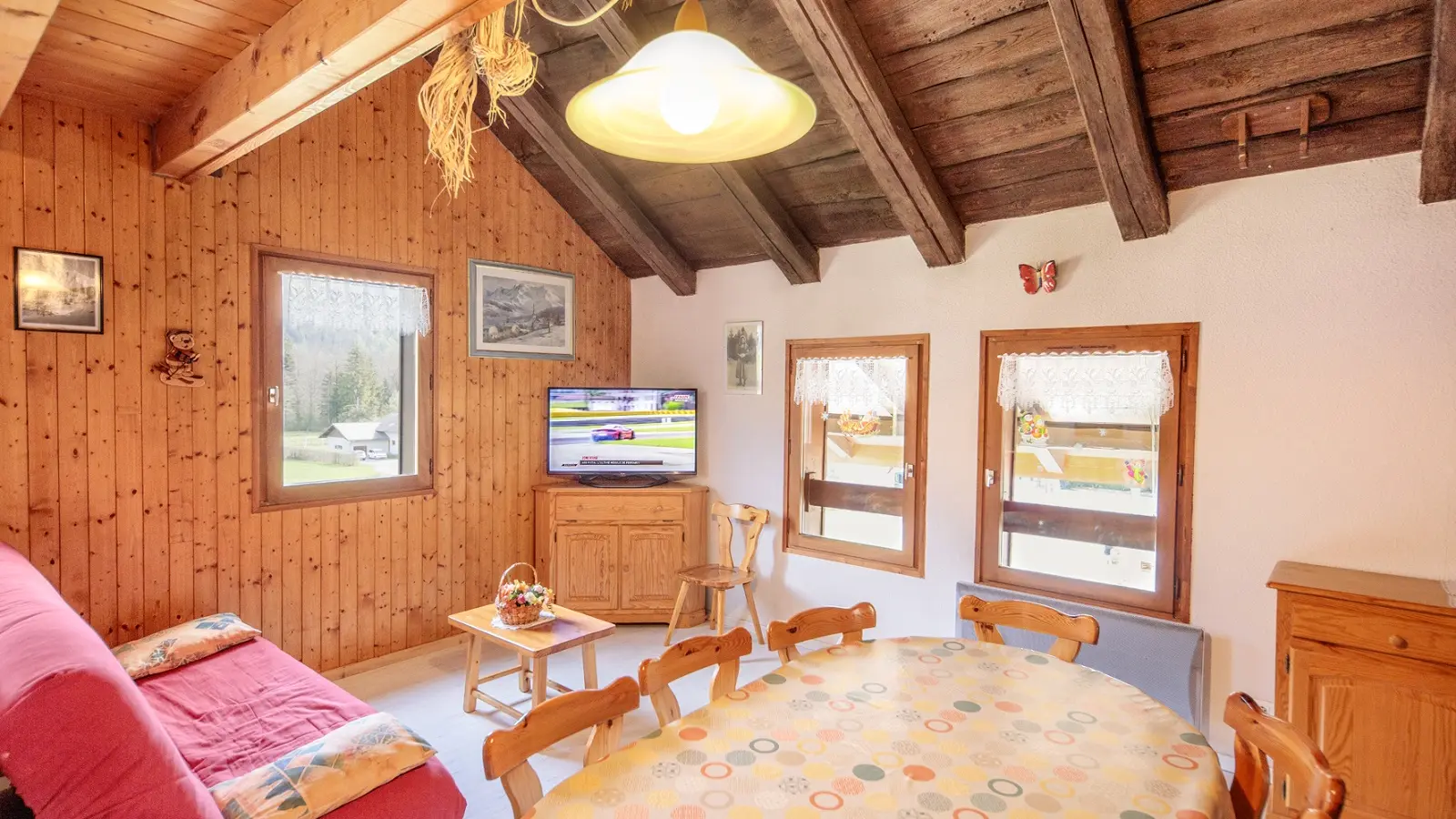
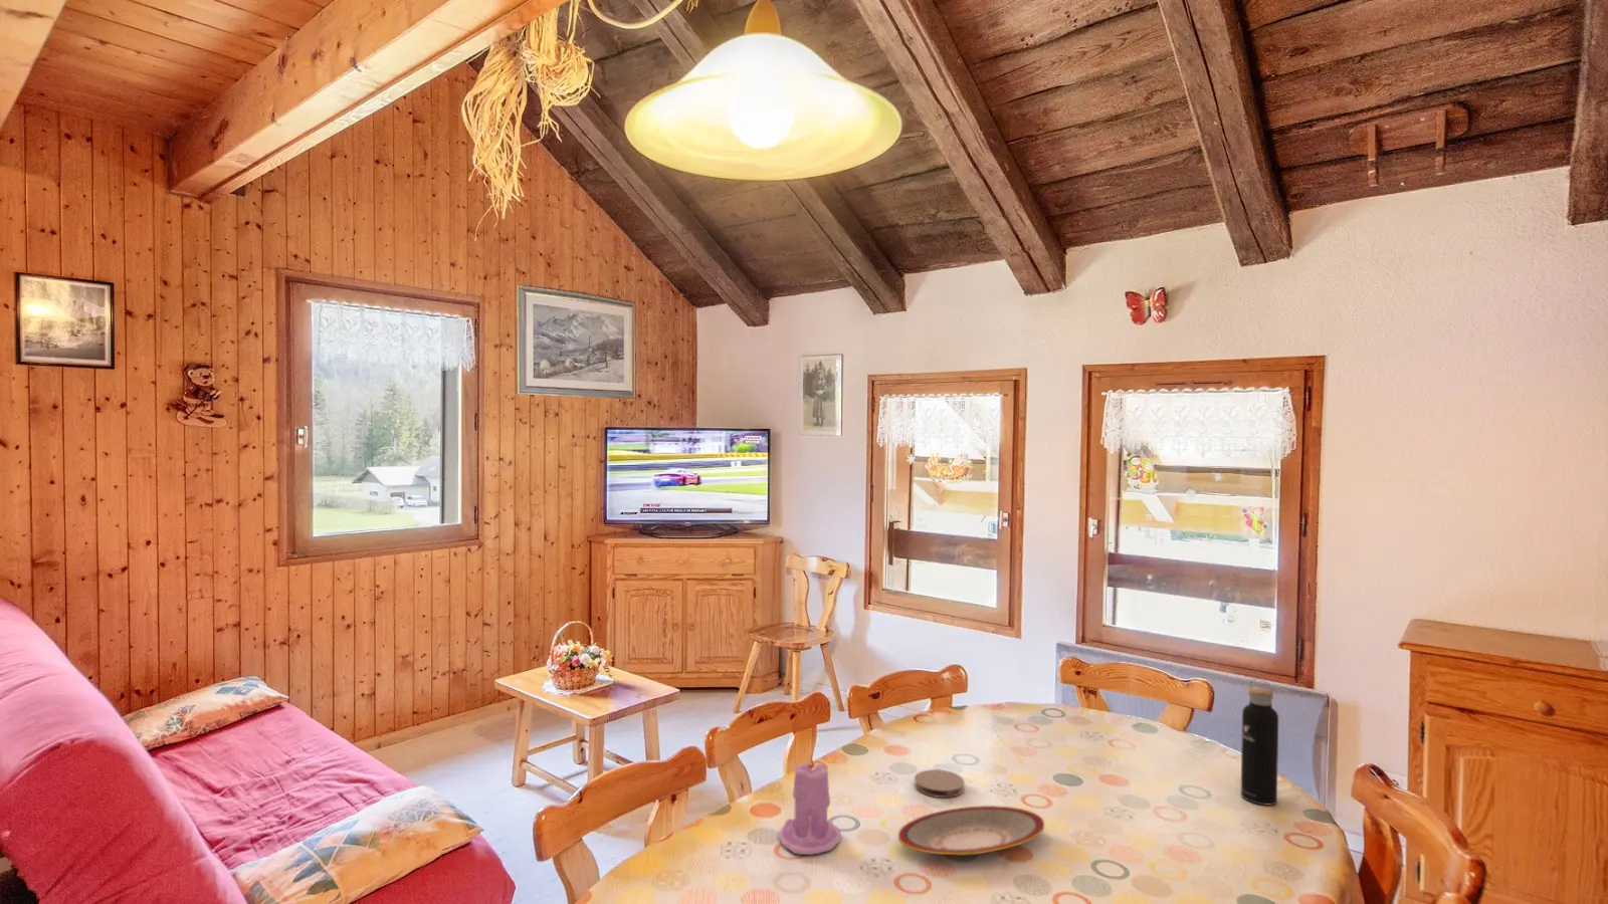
+ candle (810, 797)
+ water bottle (1259, 738)
+ coaster (939, 783)
+ plate (972, 834)
